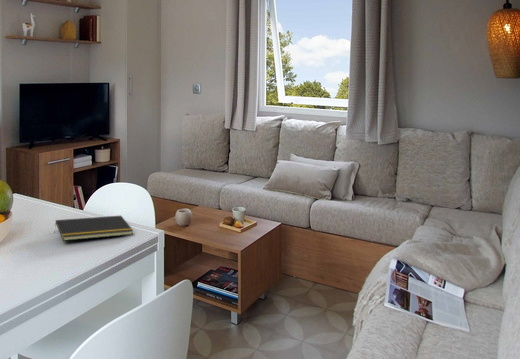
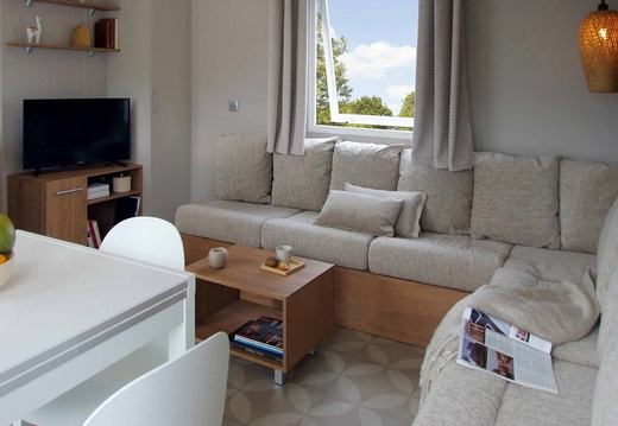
- notepad (94, 227)
